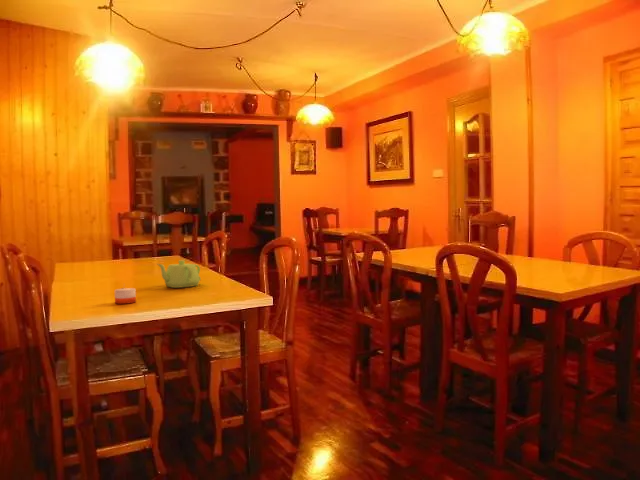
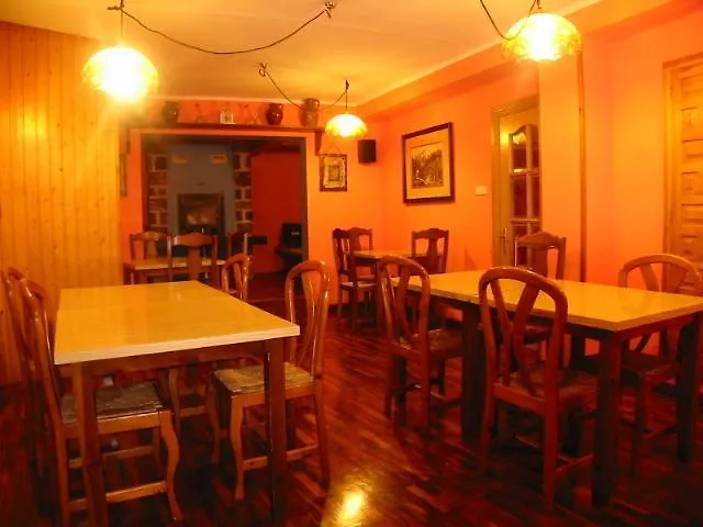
- teapot (179, 273)
- candle (125, 288)
